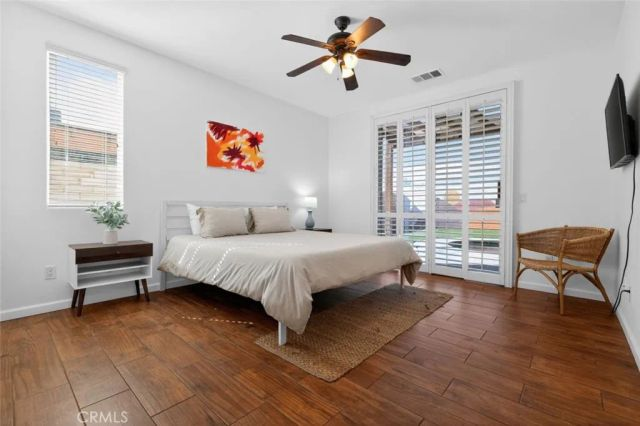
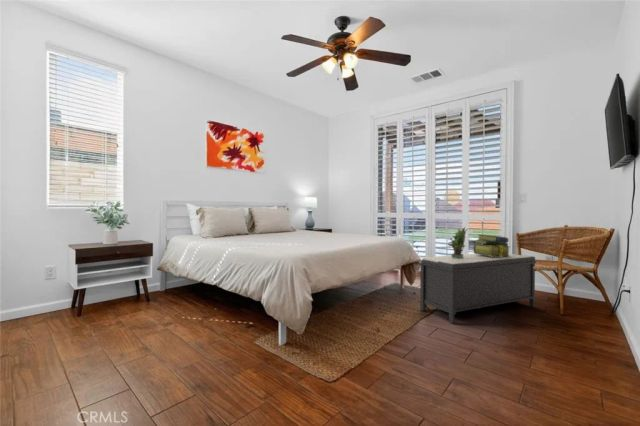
+ potted plant (458, 242)
+ bench (478, 282)
+ stack of books (491, 245)
